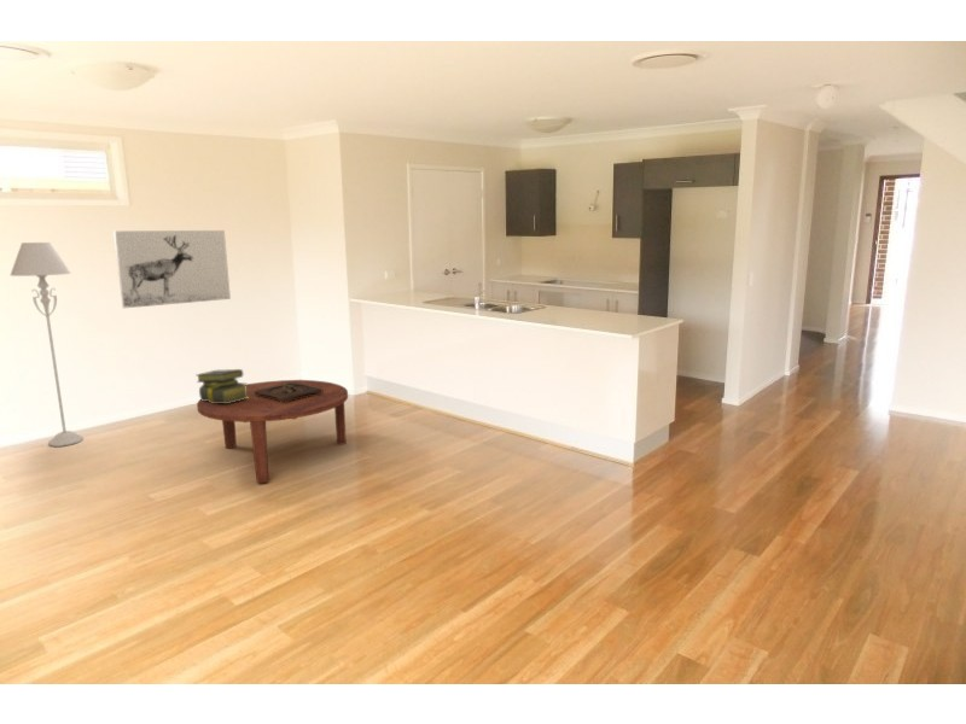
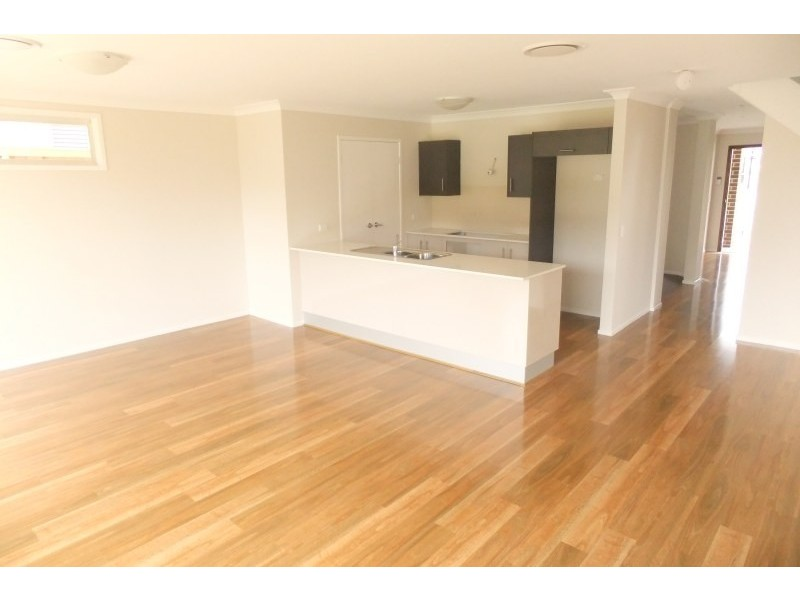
- wooden tray (289, 387)
- coffee table (274, 420)
- wall art (175, 267)
- stack of books (221, 385)
- floor lamp (51, 345)
